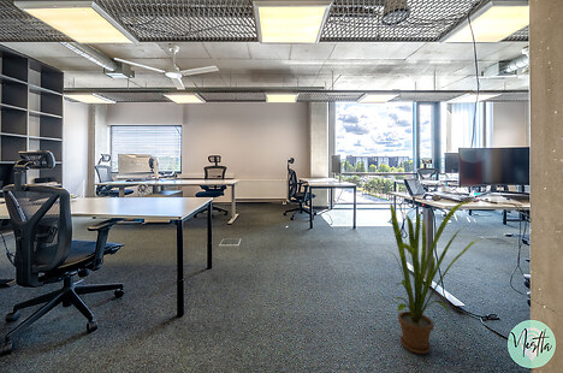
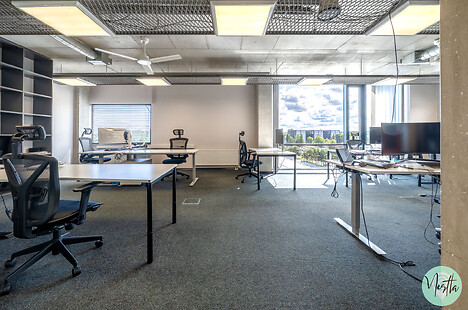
- house plant (421, 272)
